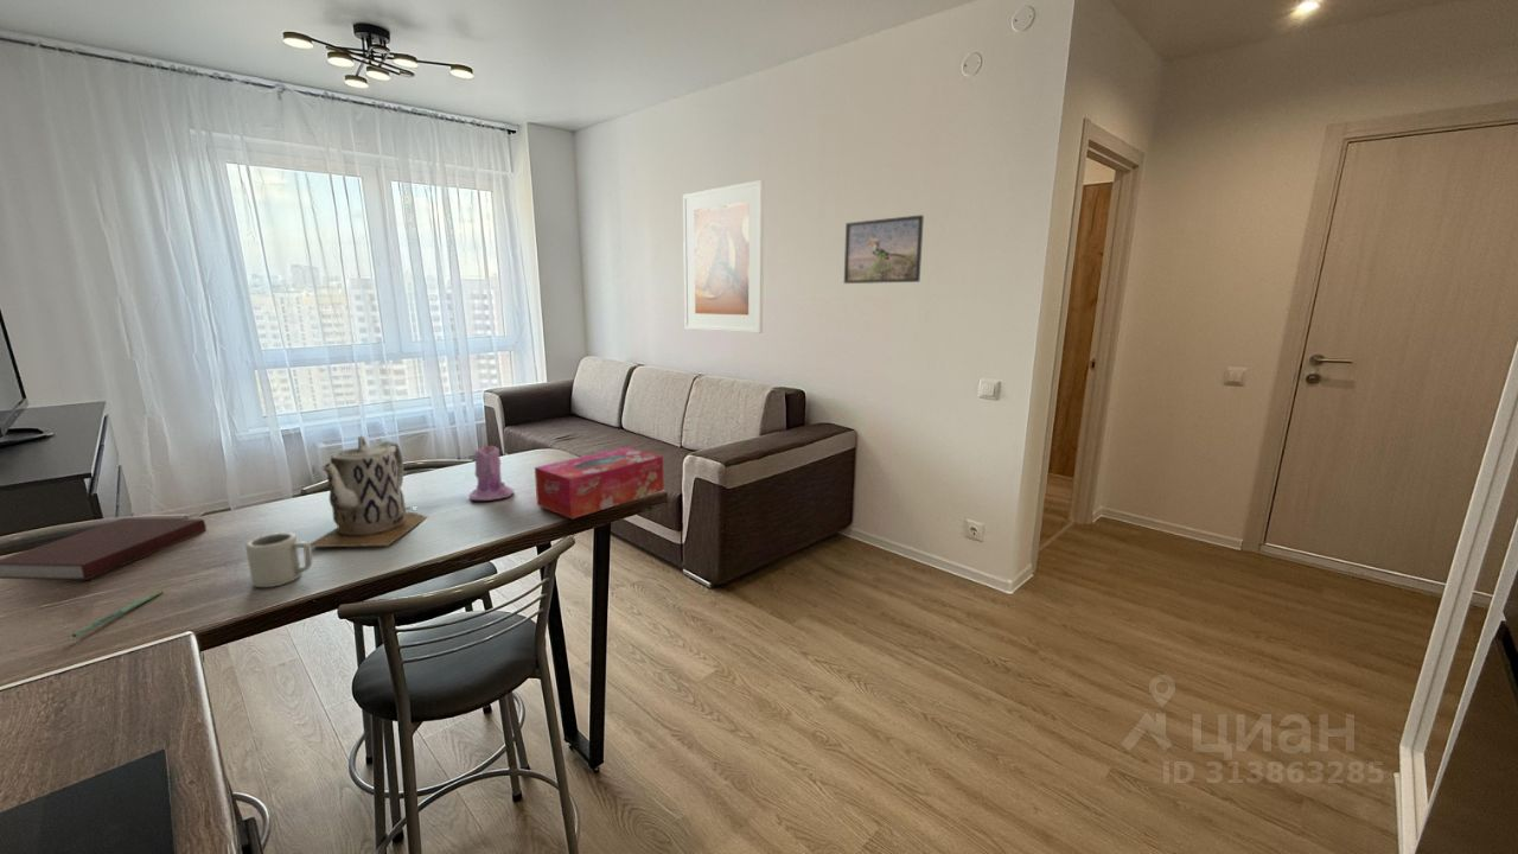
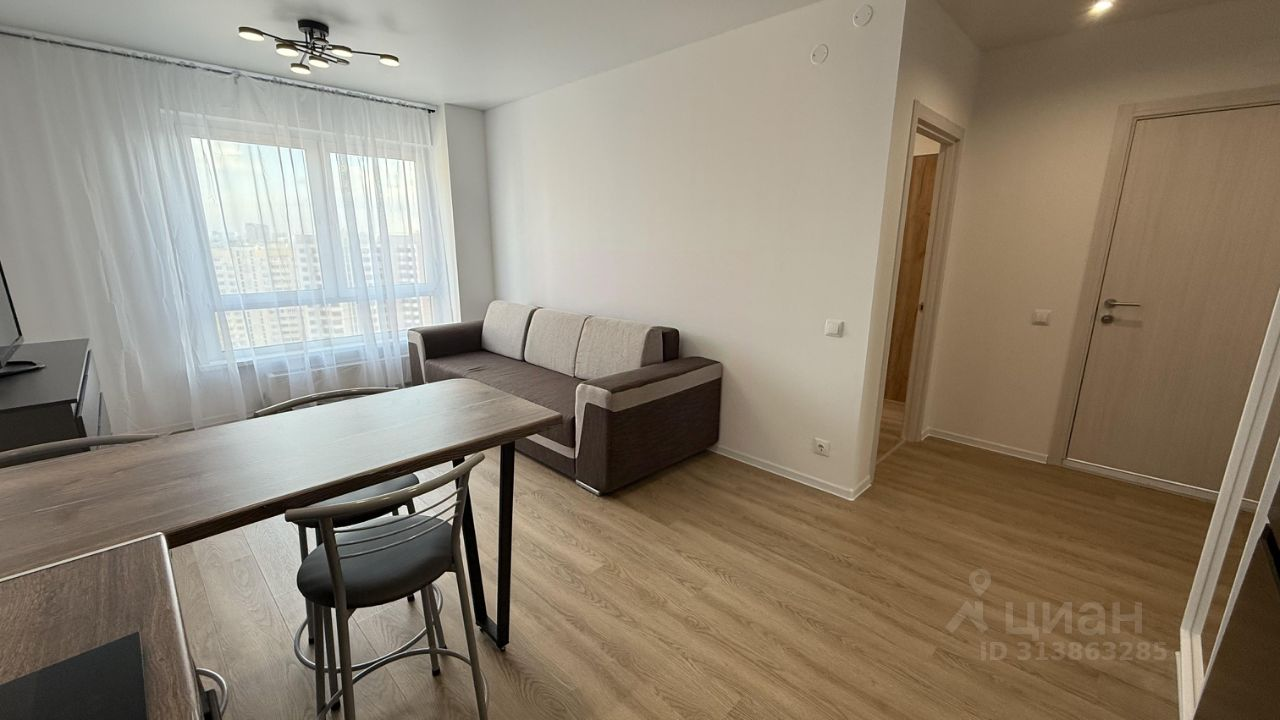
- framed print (721, 261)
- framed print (881, 250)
- notebook (107, 546)
- cup (281, 559)
- teapot (372, 480)
- tissue box (601, 479)
- candle (489, 467)
- pen (120, 612)
